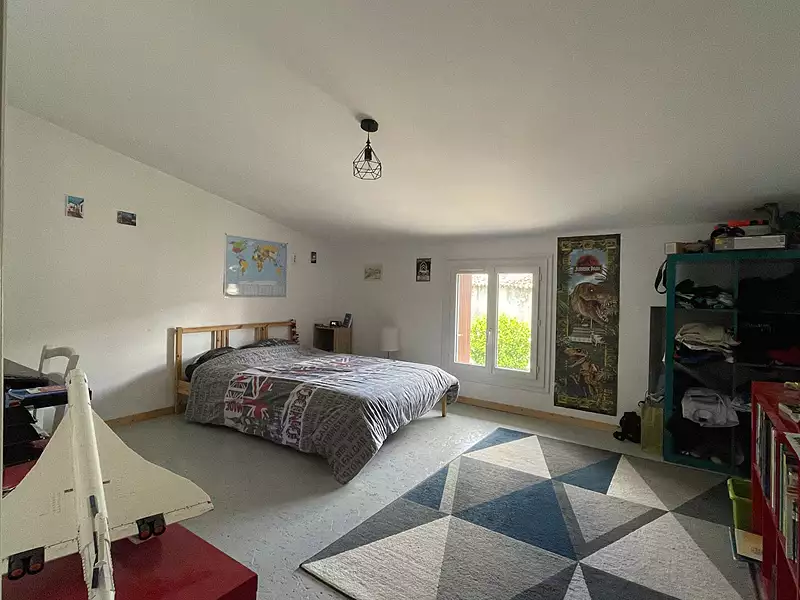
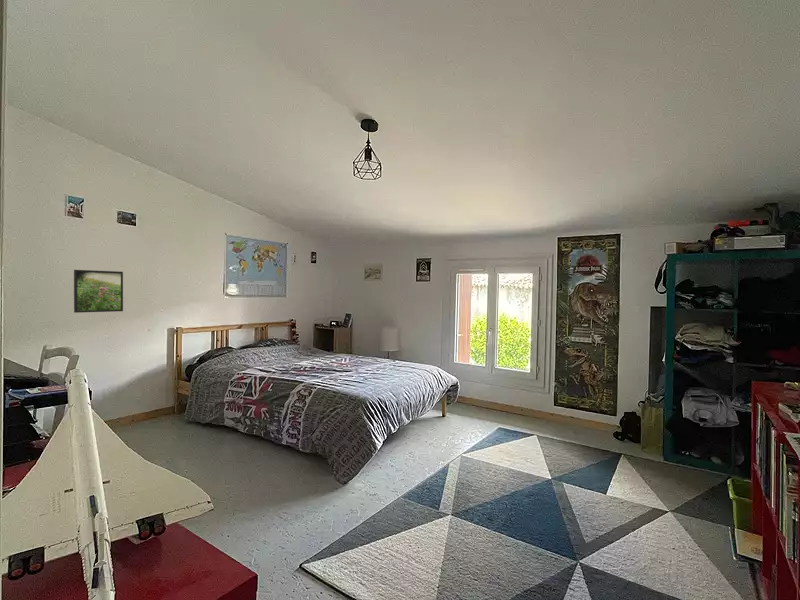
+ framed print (99, 291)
